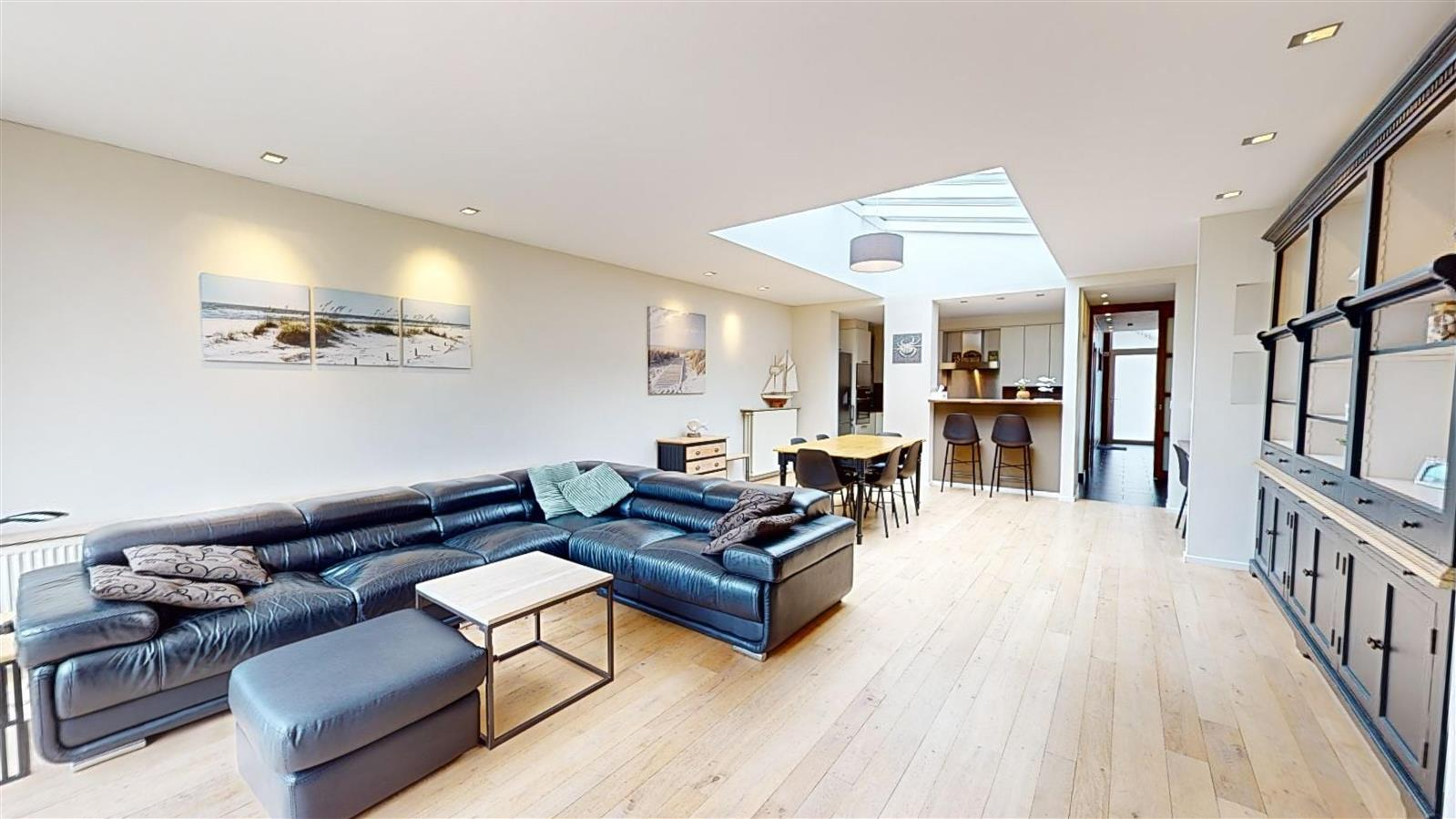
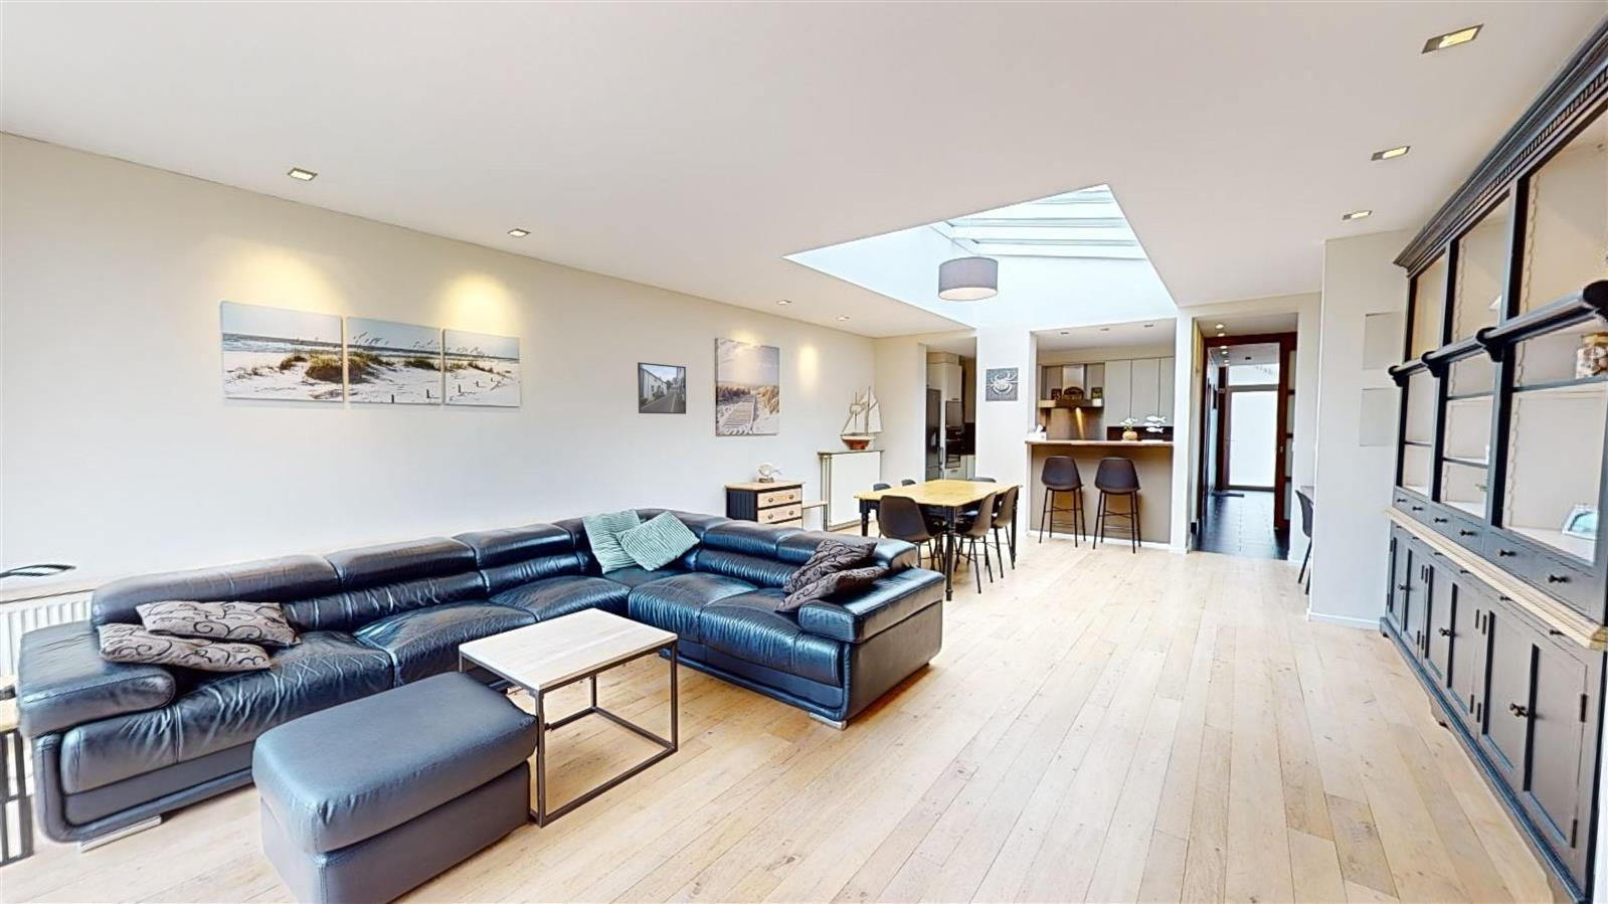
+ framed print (663, 390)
